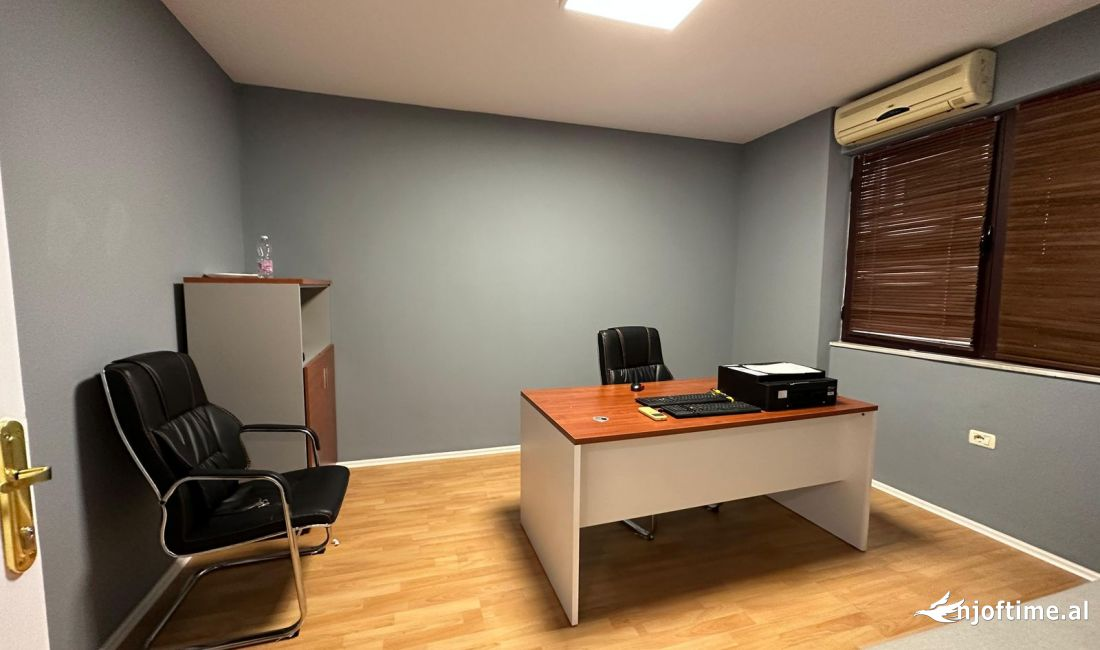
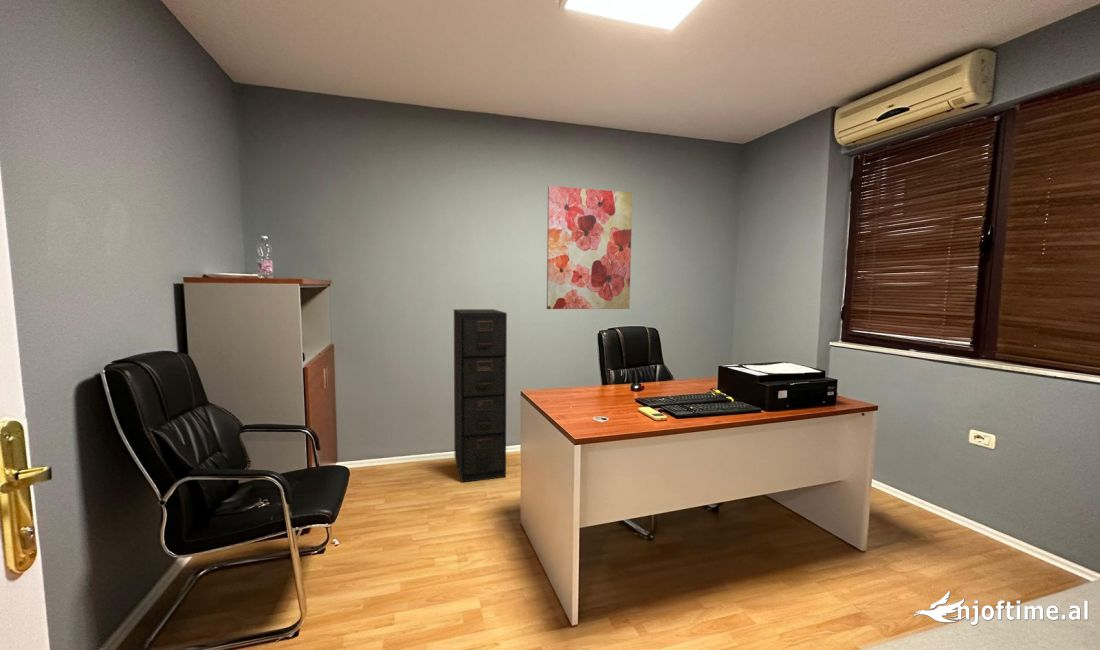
+ wall art (590, 249)
+ filing cabinet (479, 390)
